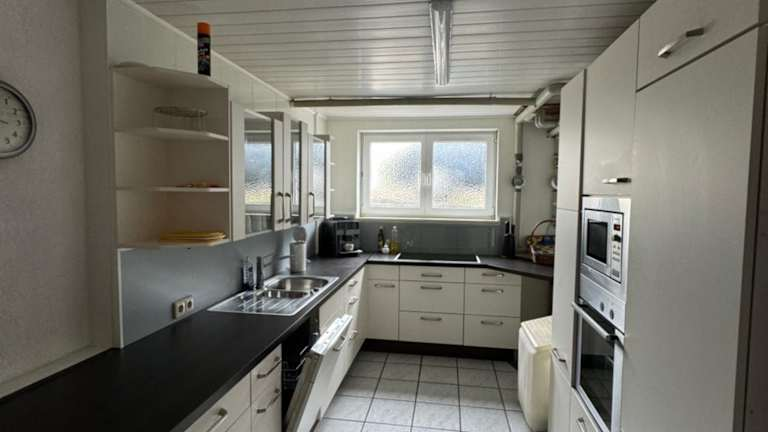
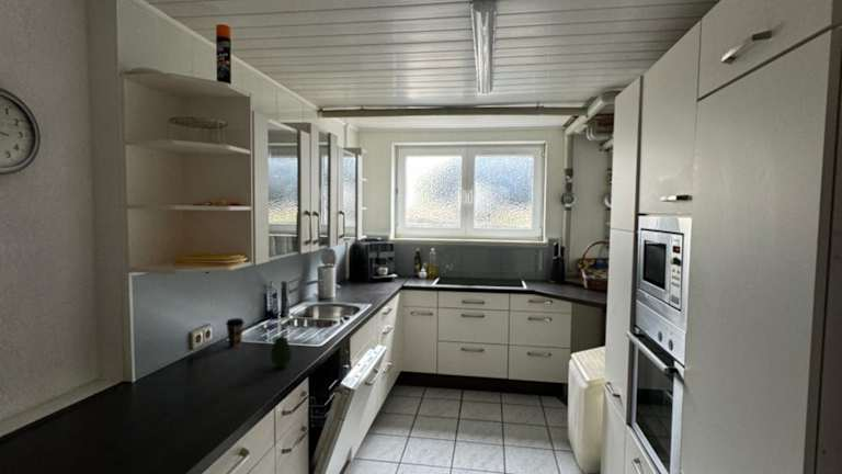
+ fruit (281, 351)
+ coffee cup (235, 332)
